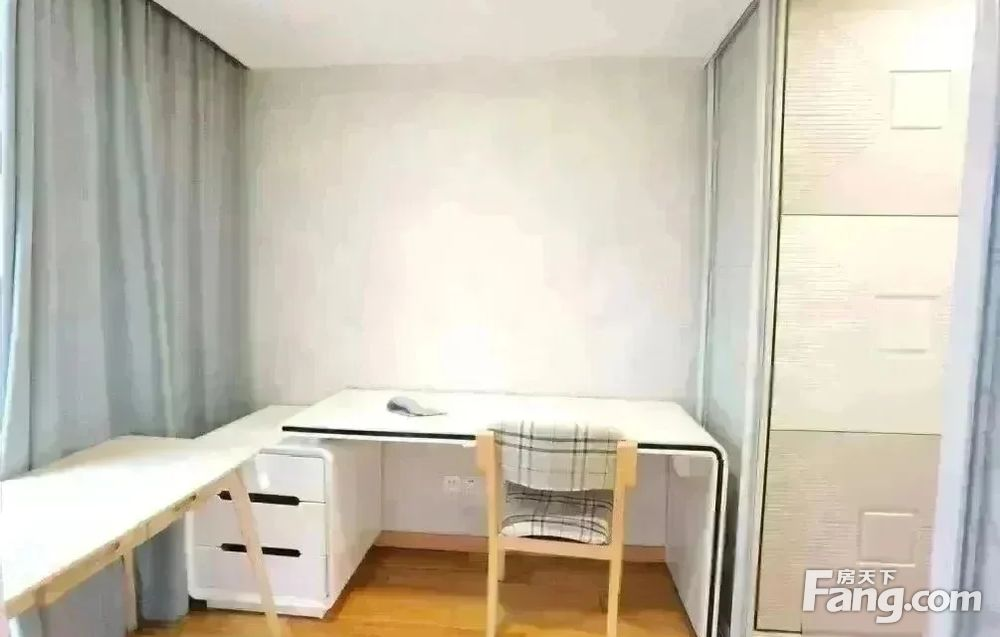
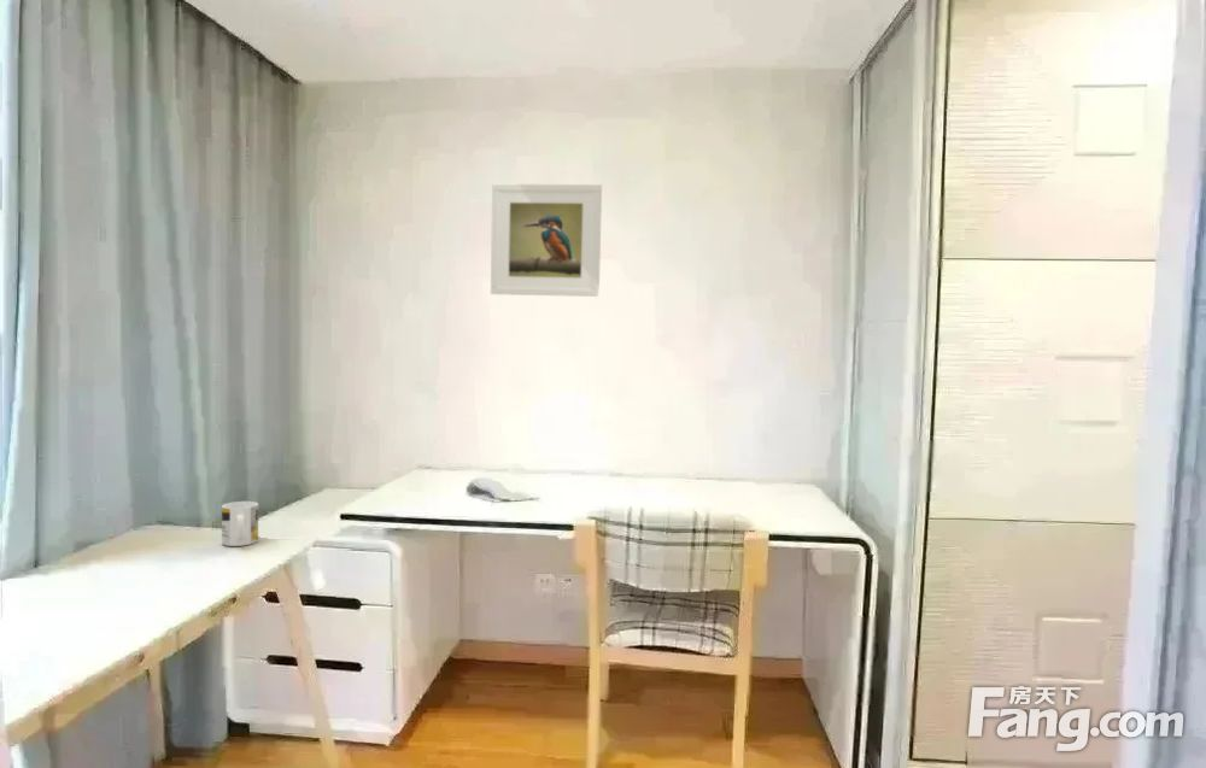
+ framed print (545, 240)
+ mug (239, 524)
